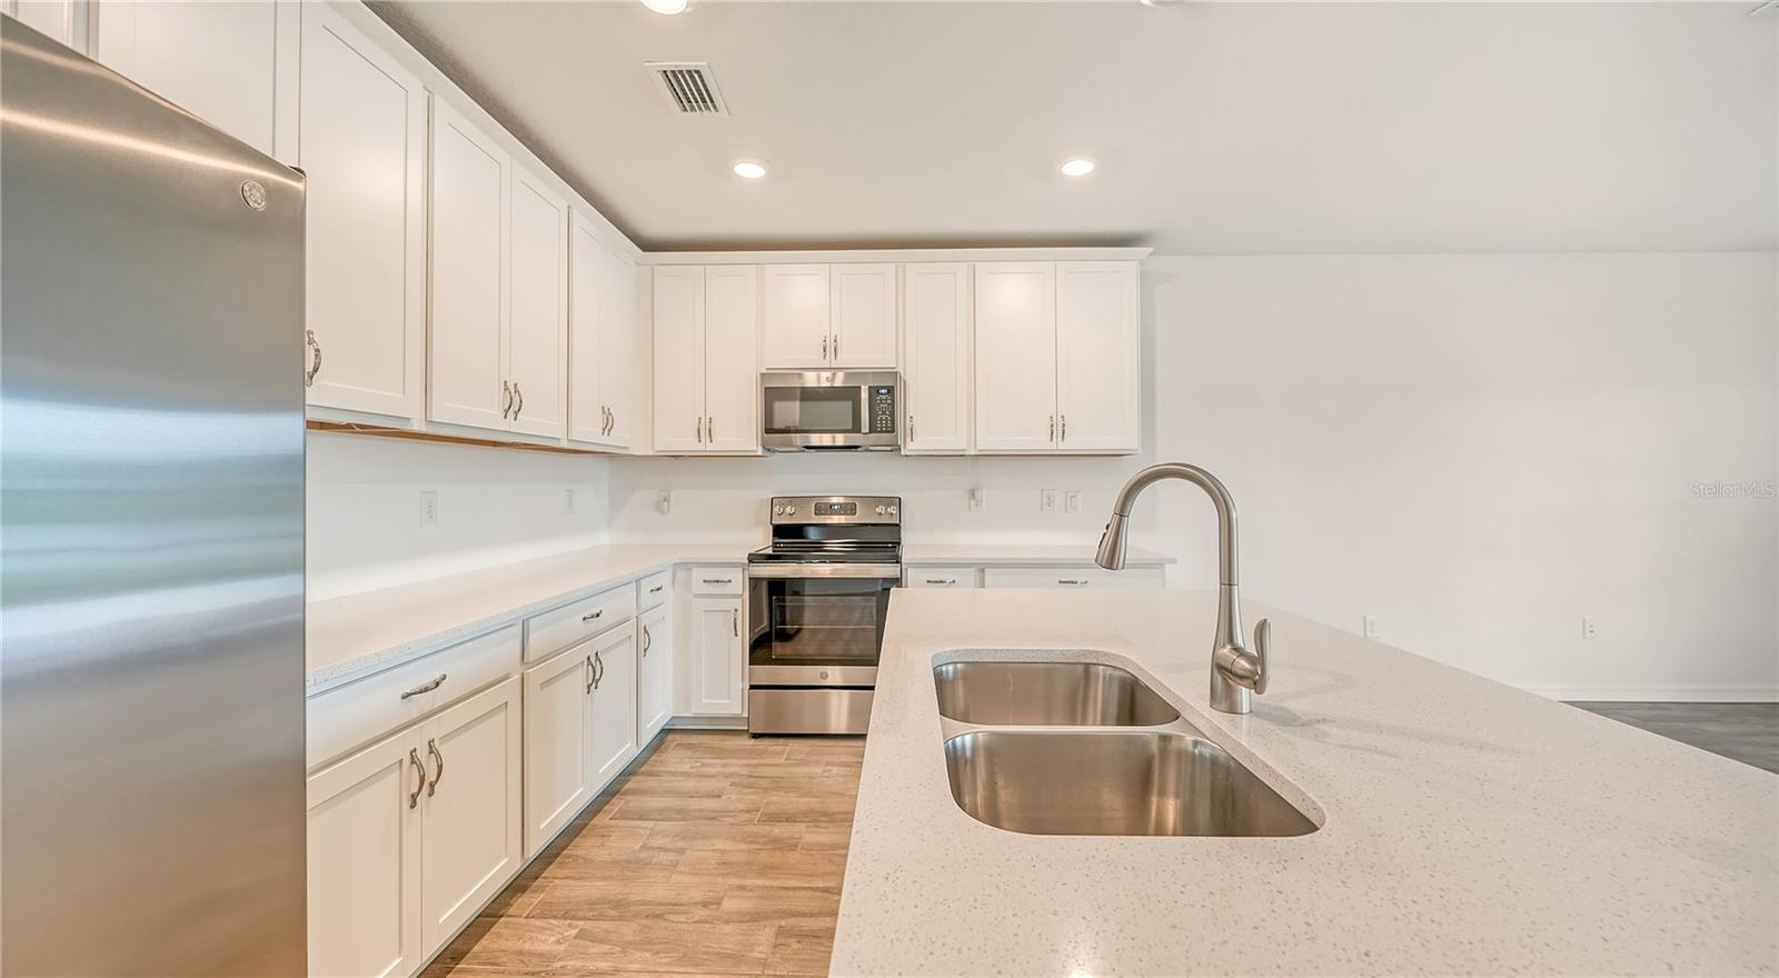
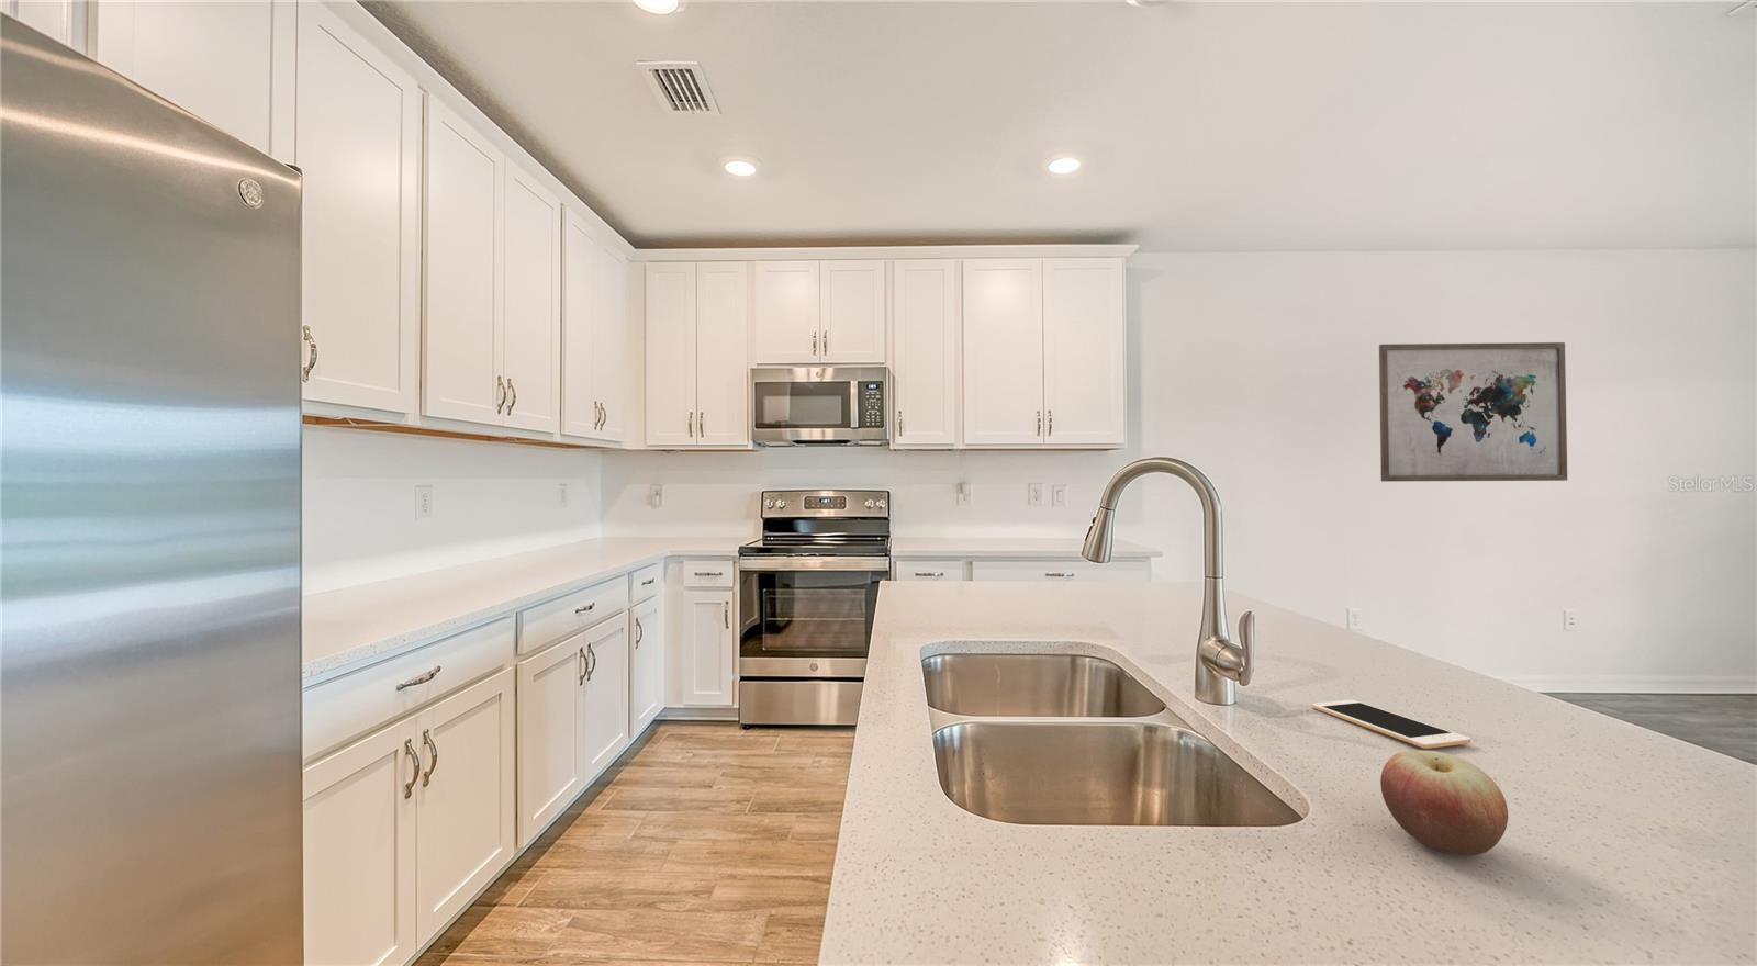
+ wall art (1473, 412)
+ cell phone (1385, 721)
+ apple (1441, 801)
